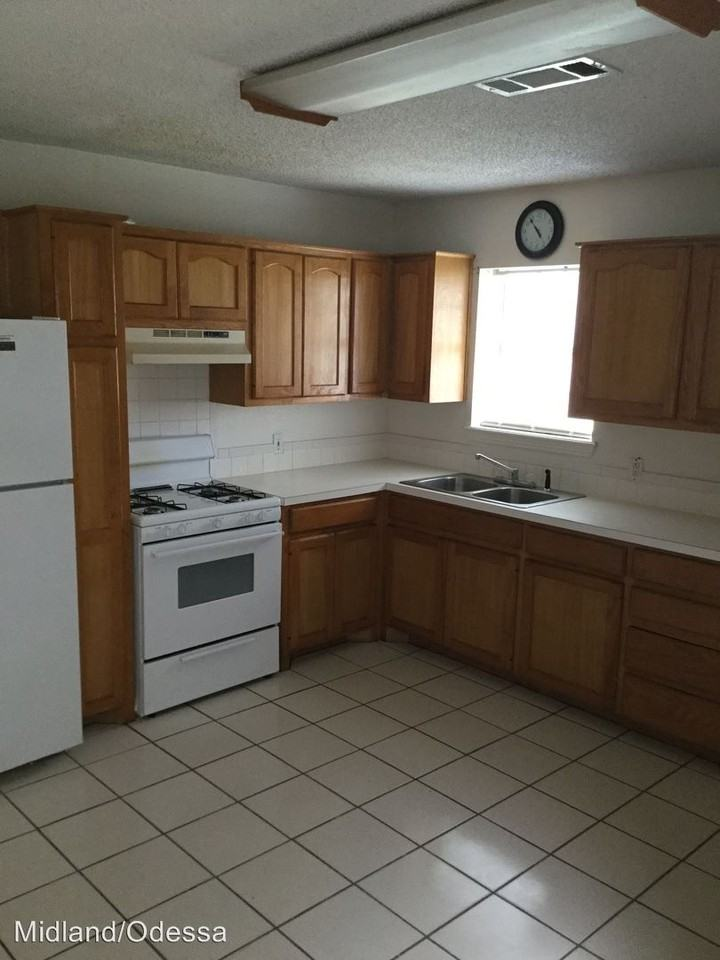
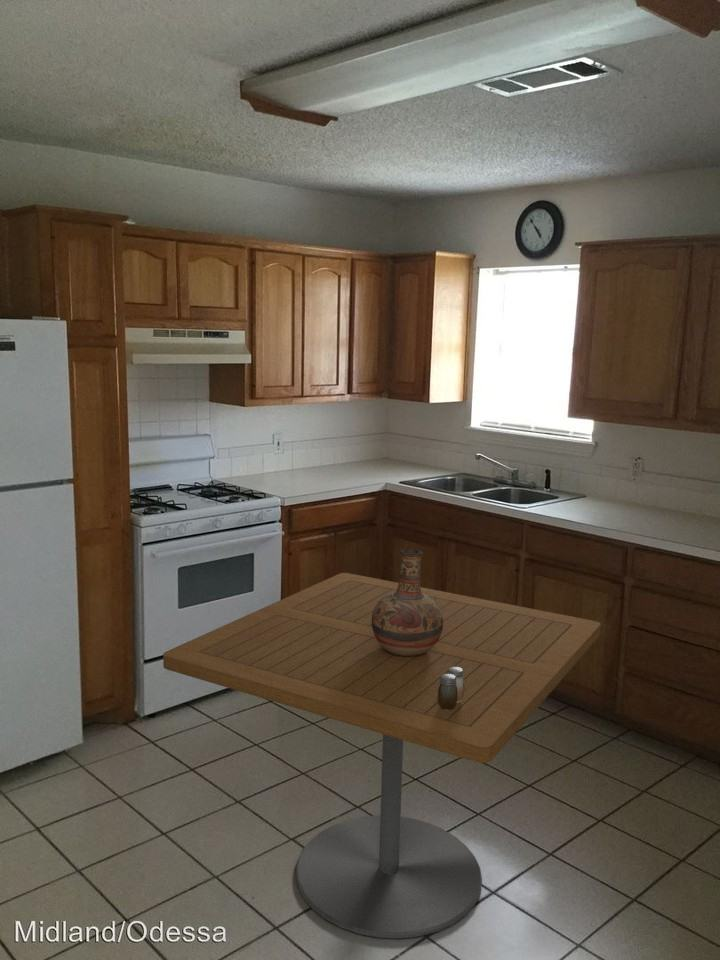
+ vase (408, 600)
+ dining table (392, 758)
+ salt and pepper shaker (451, 687)
